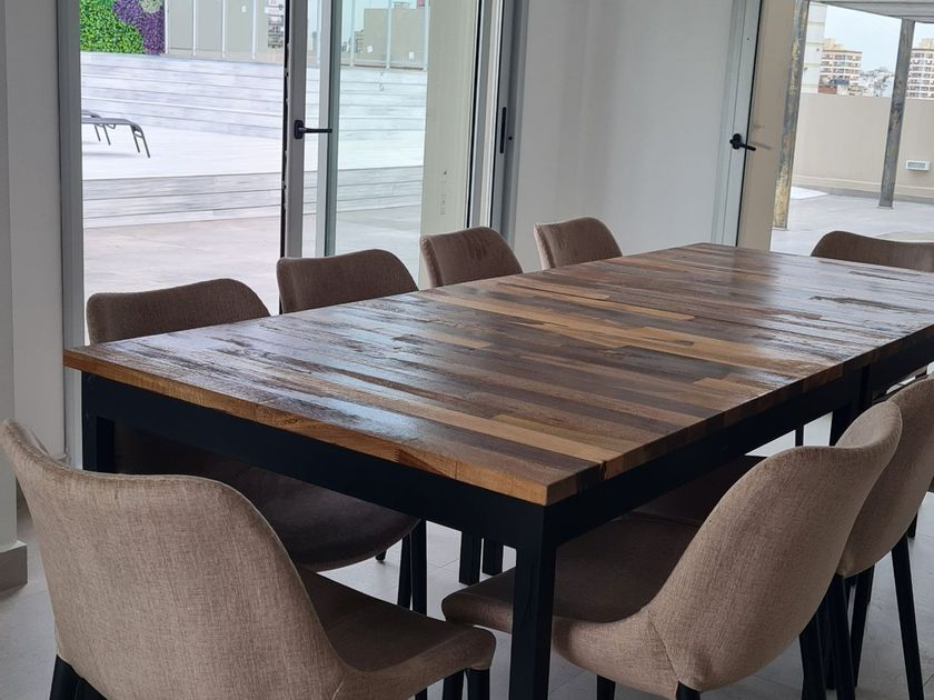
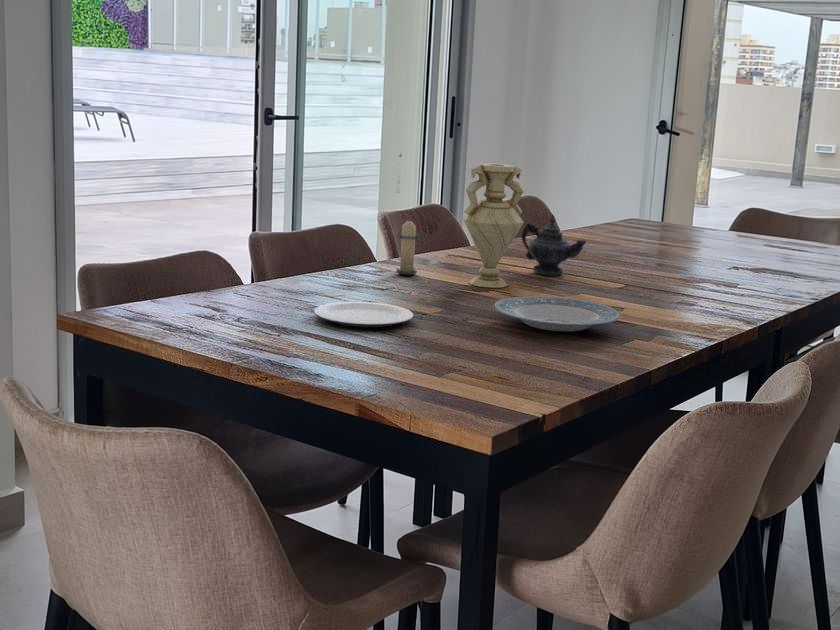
+ plate (556, 317)
+ teapot (553, 244)
+ vase (492, 225)
+ candle (407, 245)
+ plate (363, 315)
